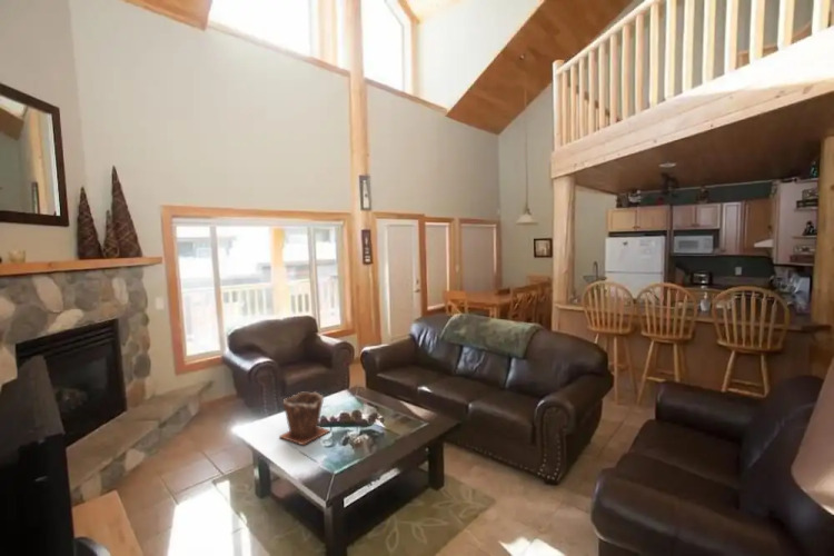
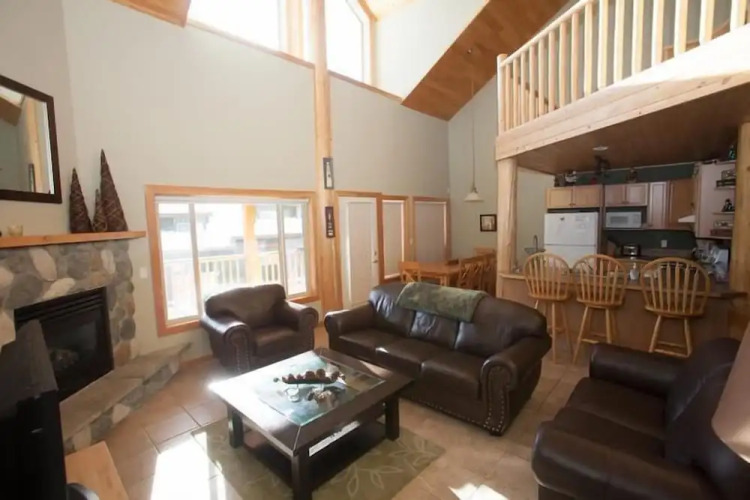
- plant pot (304, 415)
